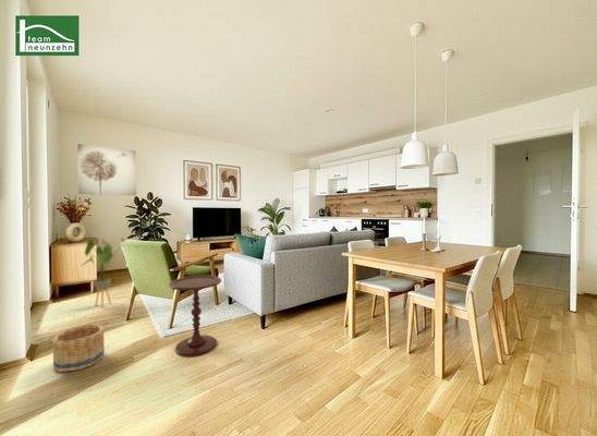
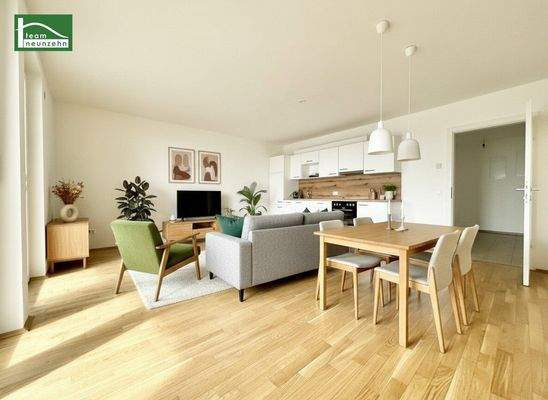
- basket (80, 347)
- house plant (101, 270)
- side table (196, 313)
- wall art (108, 171)
